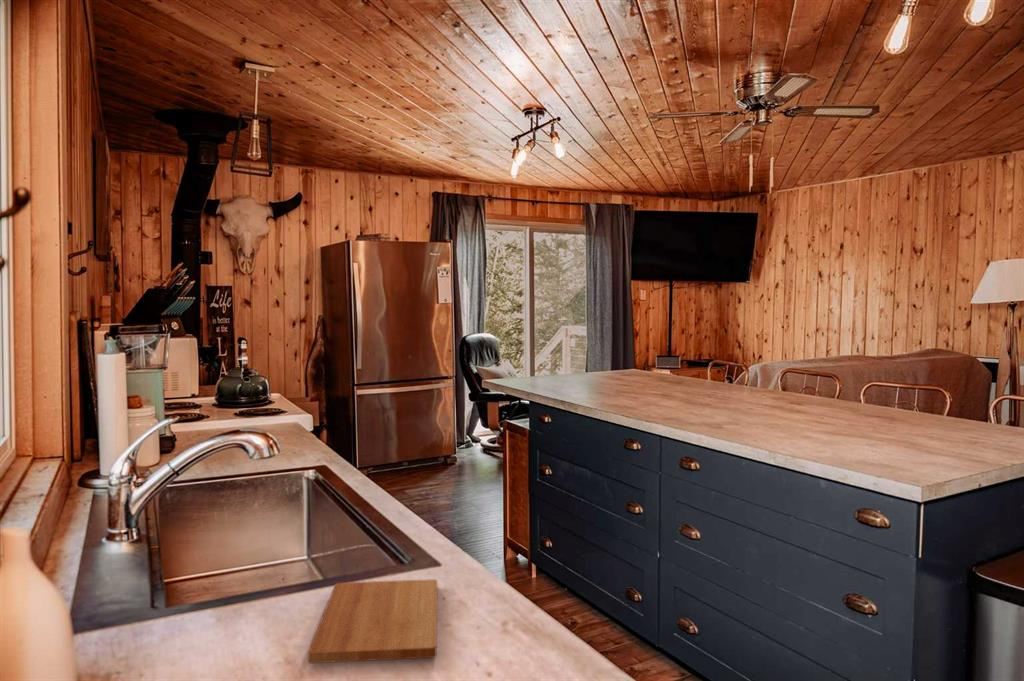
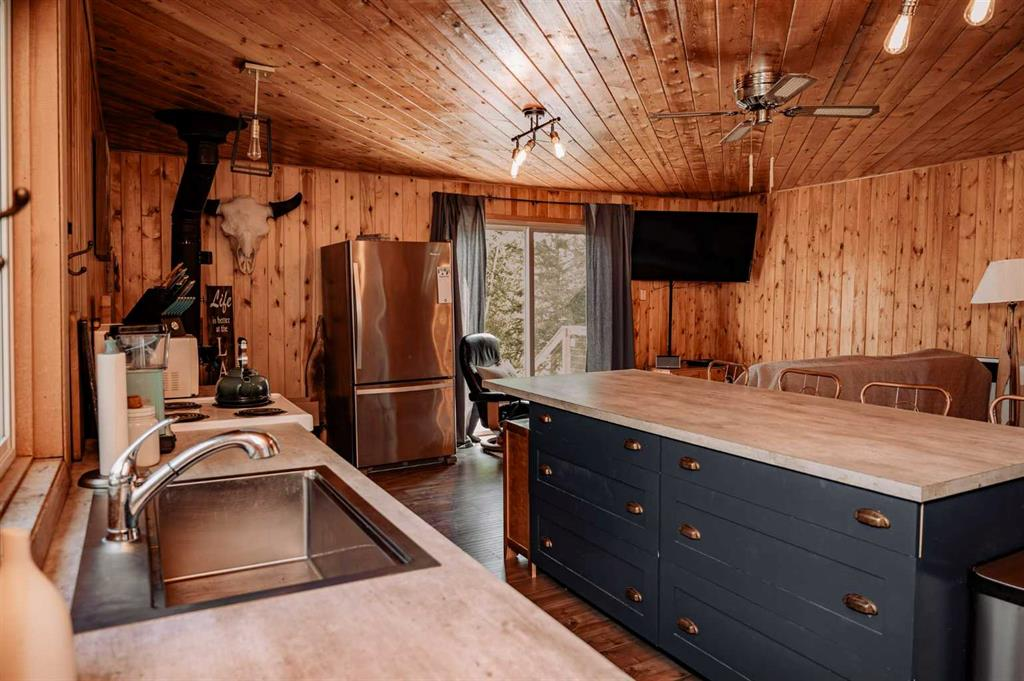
- cutting board (380, 616)
